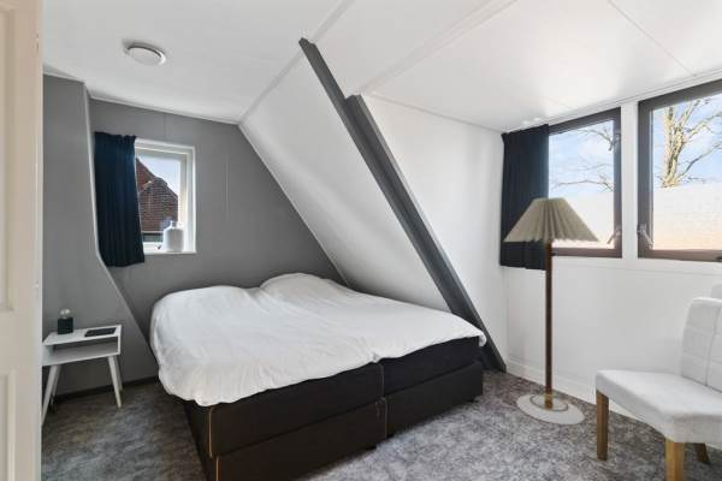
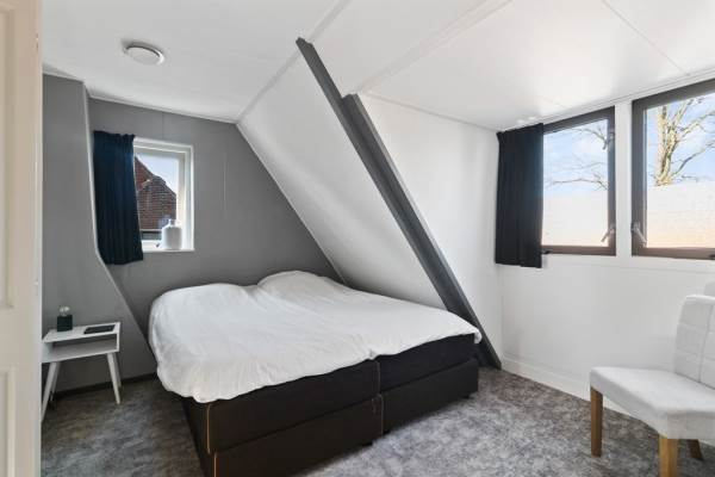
- floor lamp (549, 303)
